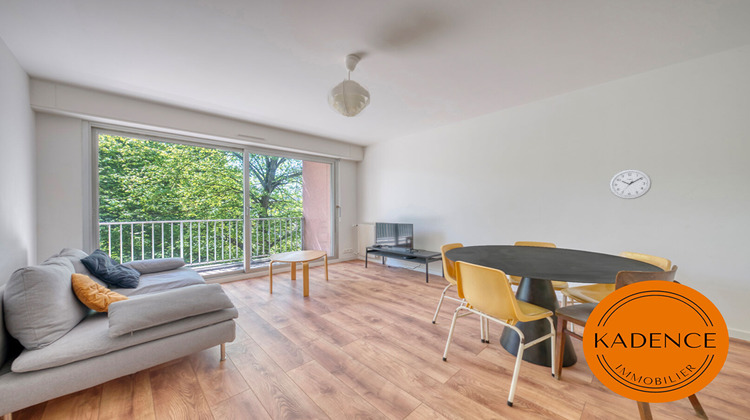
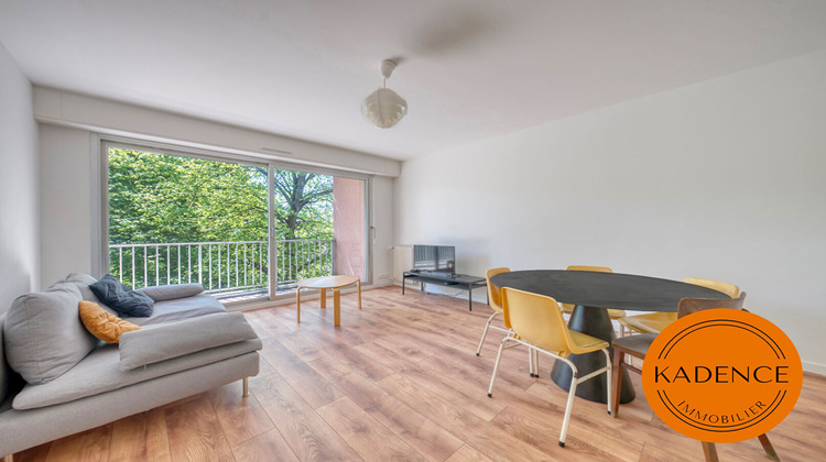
- wall clock (629, 184)
